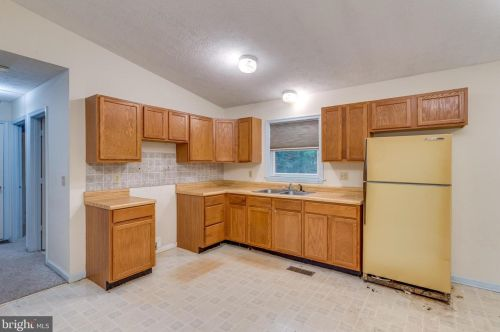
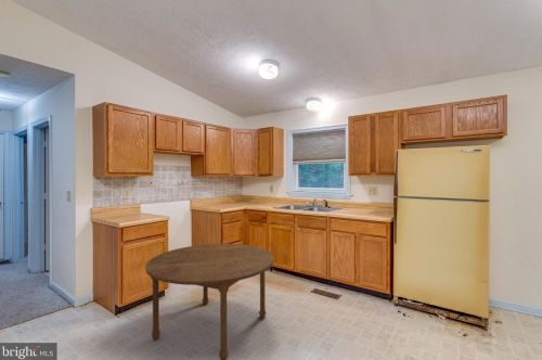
+ dining table (212, 287)
